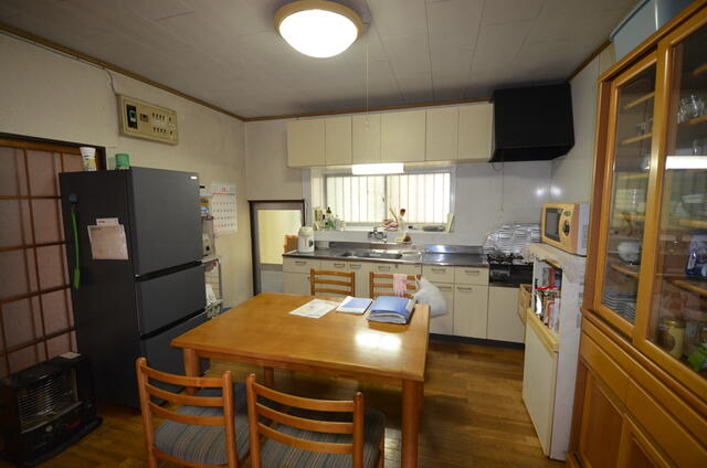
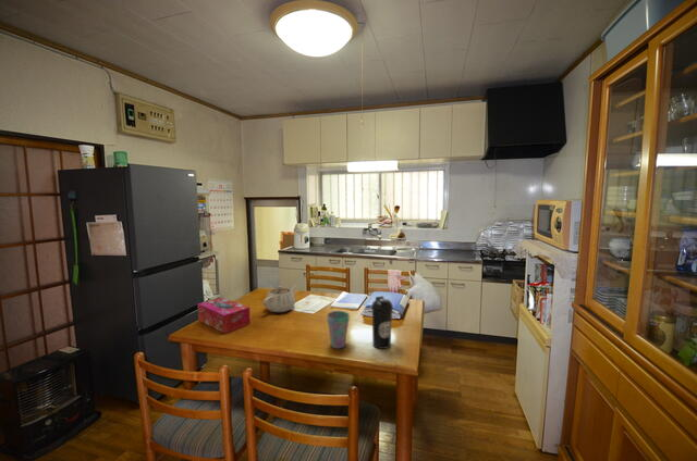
+ cup (338, 329)
+ water bottle (381, 321)
+ teapot (281, 297)
+ tissue box (223, 313)
